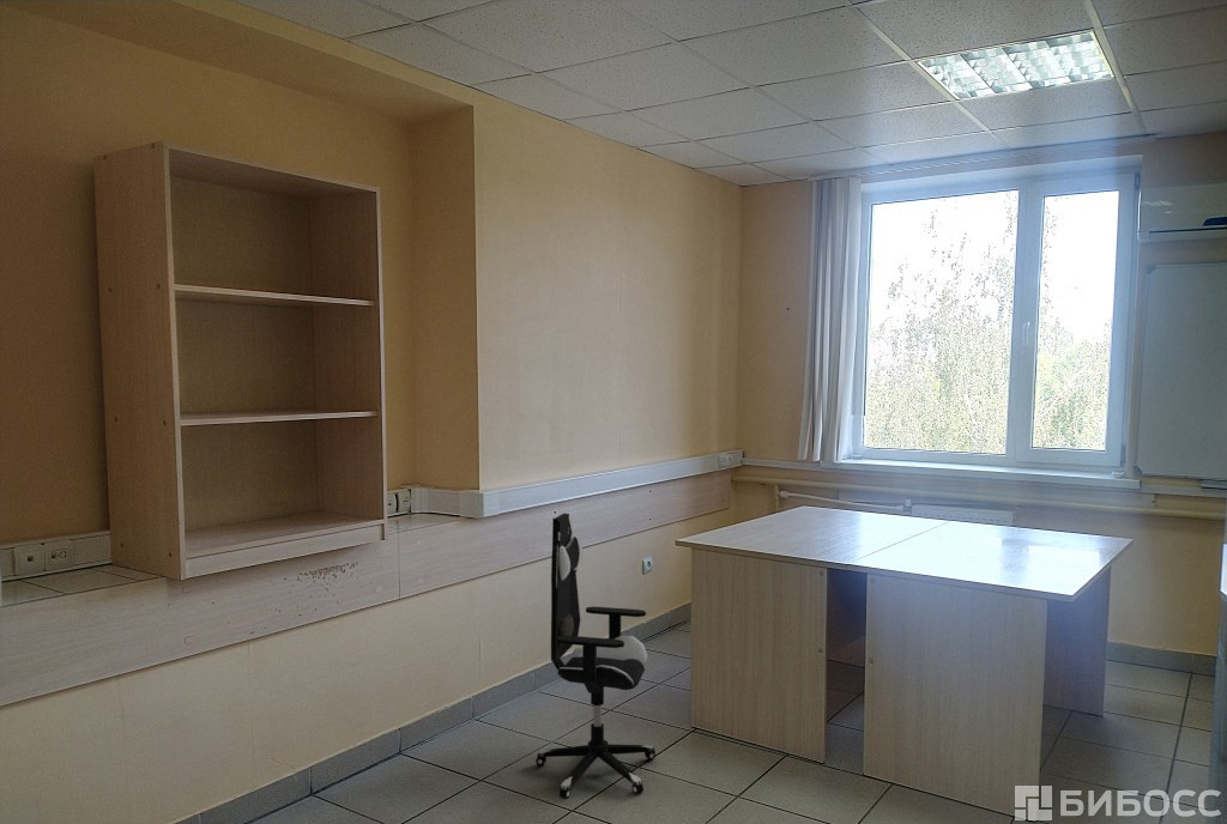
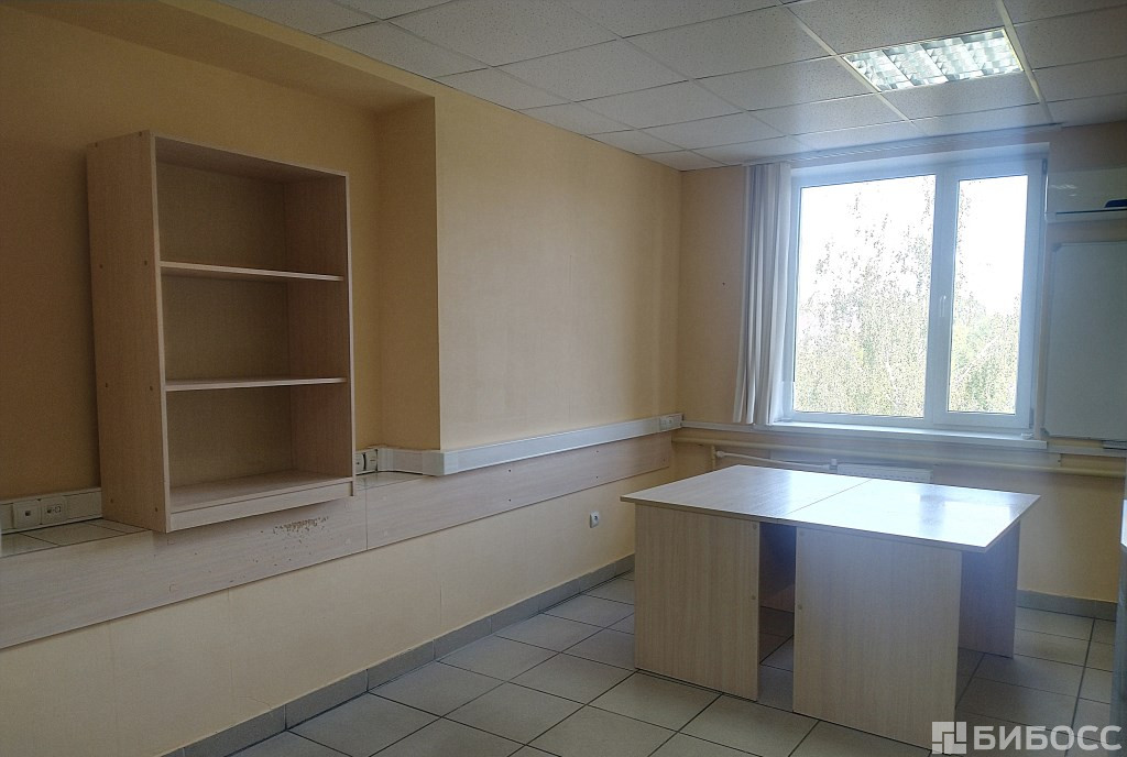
- office chair (593, 644)
